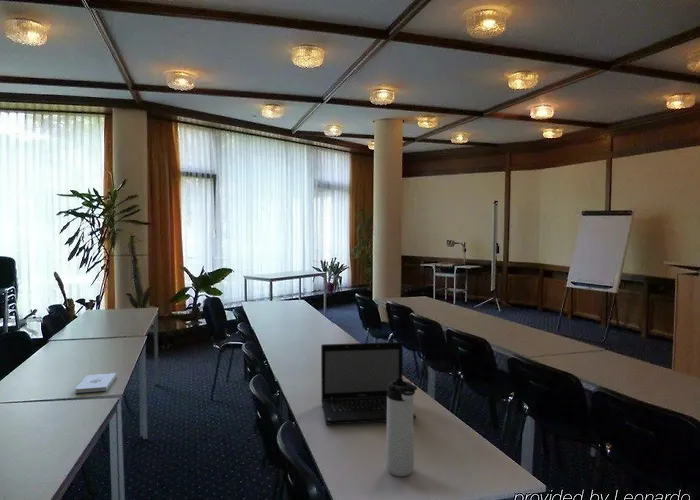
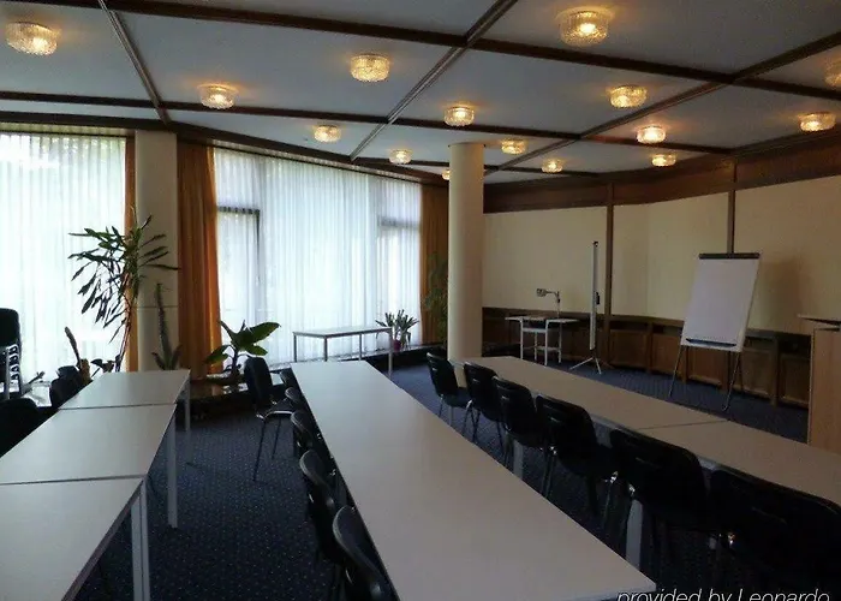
- notepad (96, 382)
- laptop (366, 381)
- thermos bottle (402, 427)
